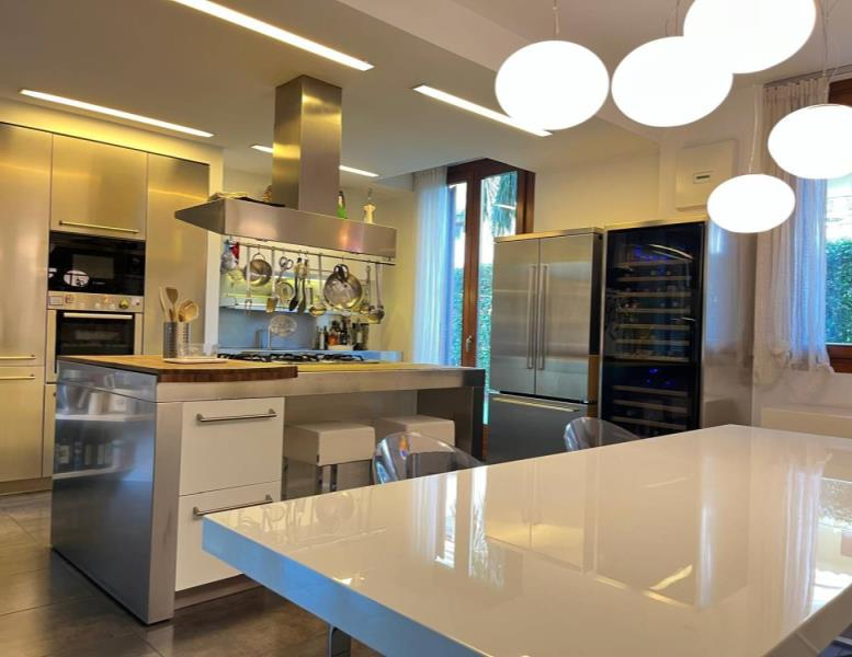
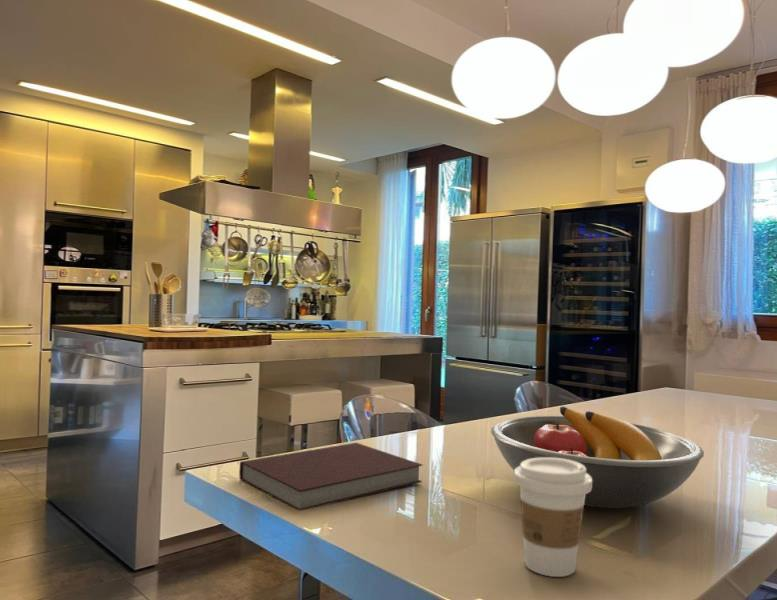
+ notebook (331, 471)
+ coffee cup (551, 515)
+ fruit bowl (590, 456)
